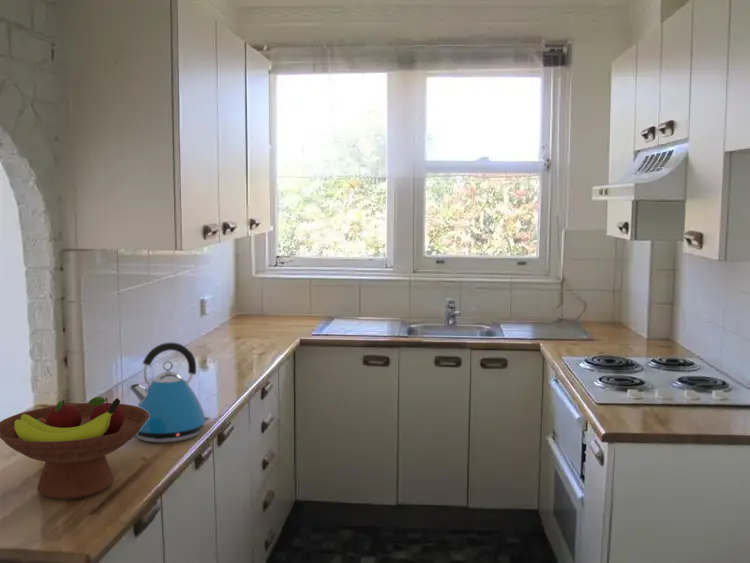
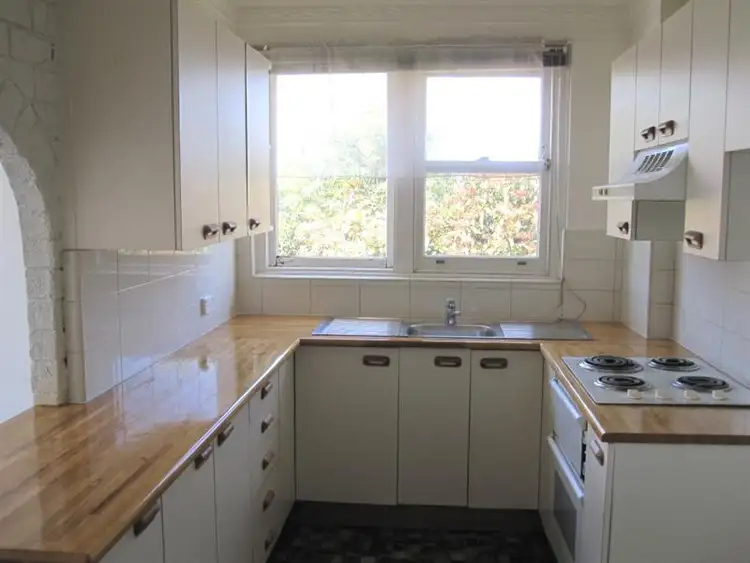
- fruit bowl (75, 441)
- kettle (170, 387)
